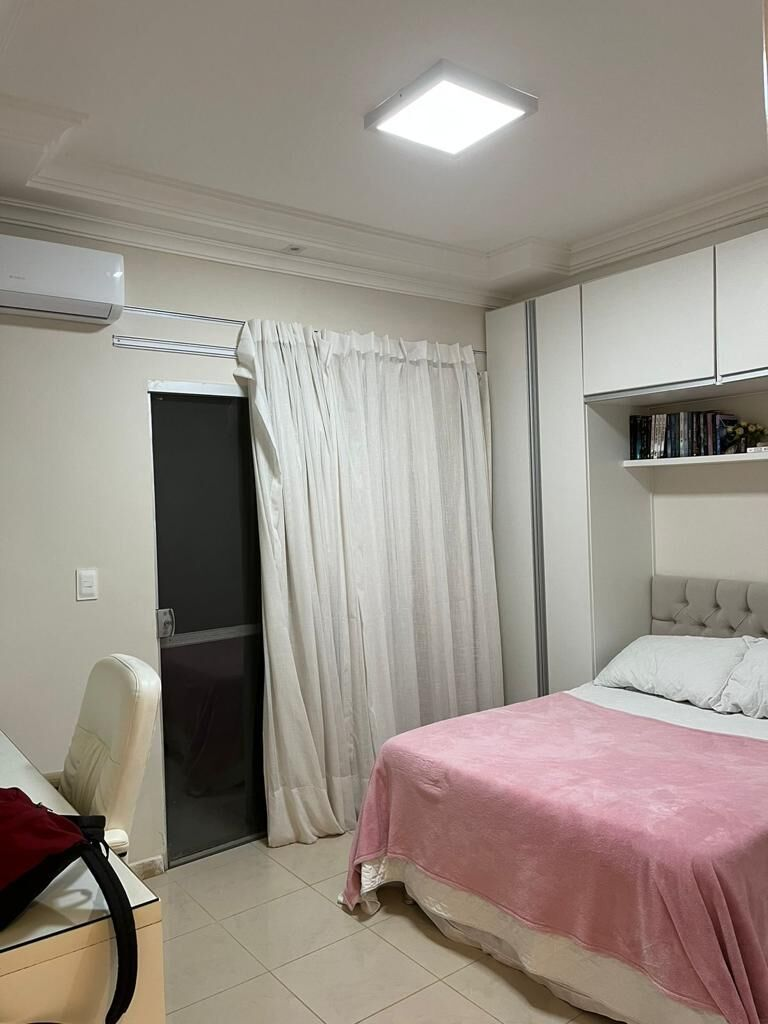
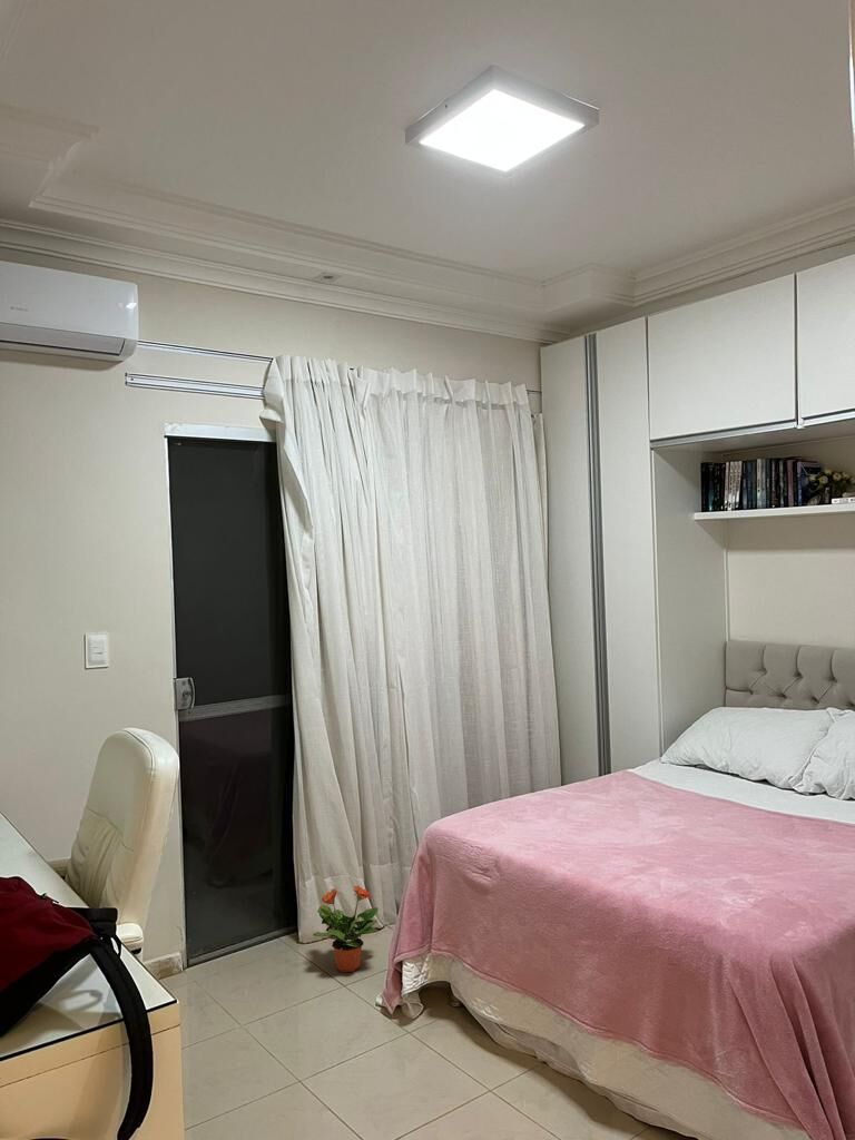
+ potted plant (346, 926)
